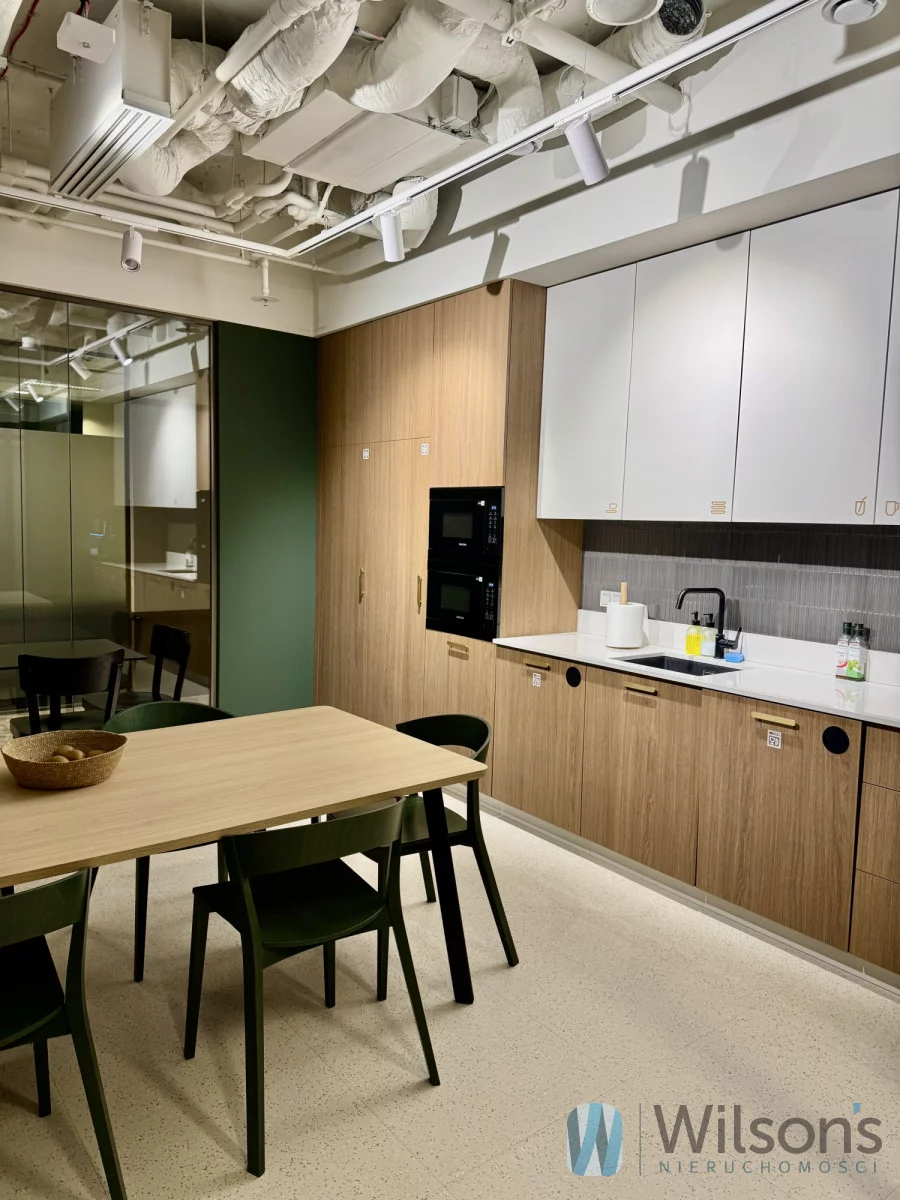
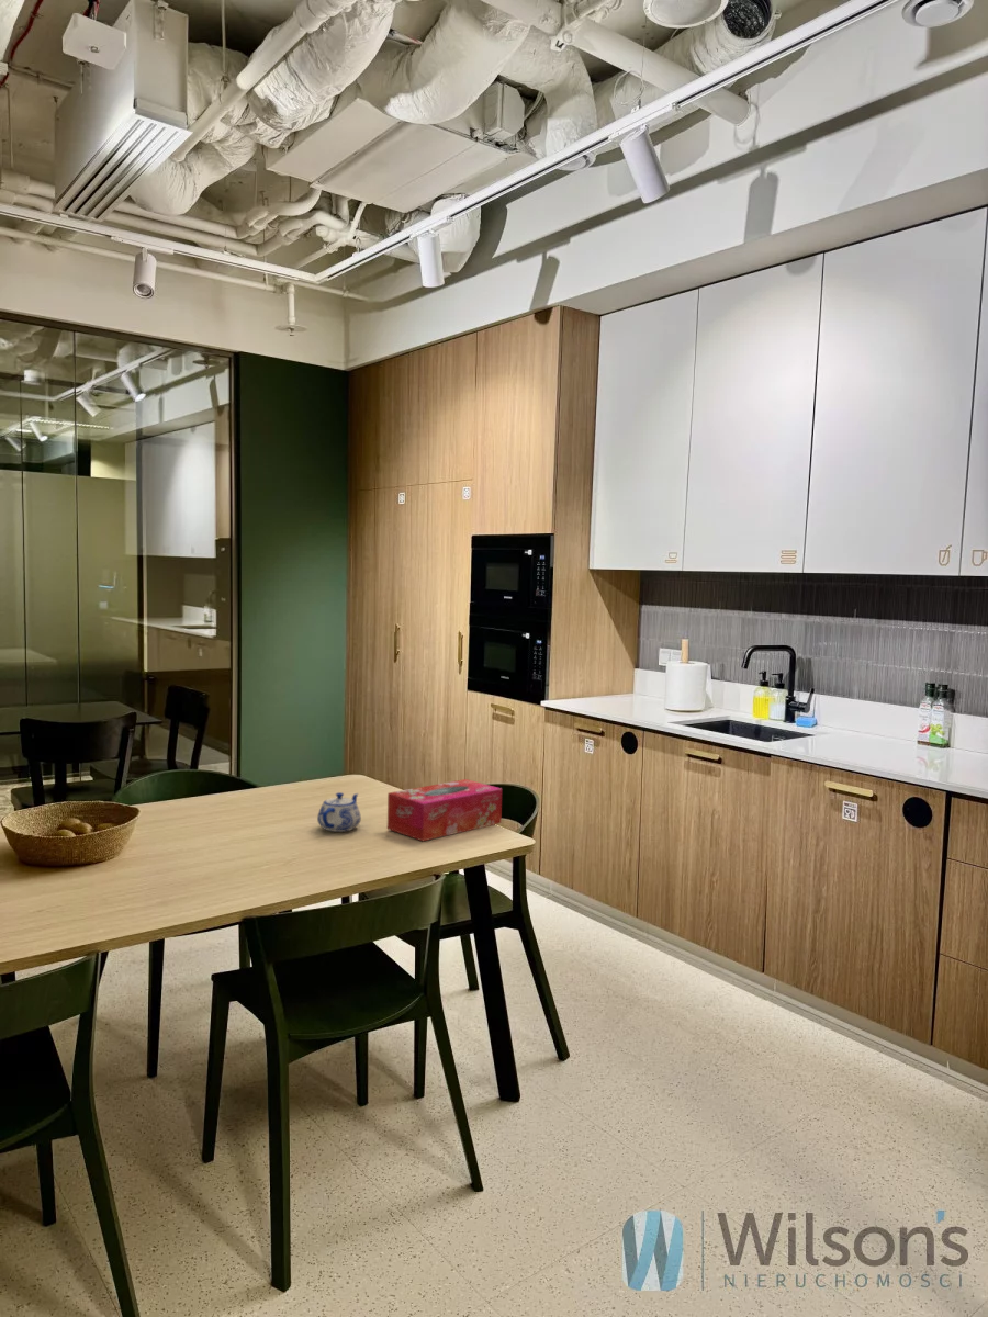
+ teapot (340, 809)
+ tissue box (445, 808)
